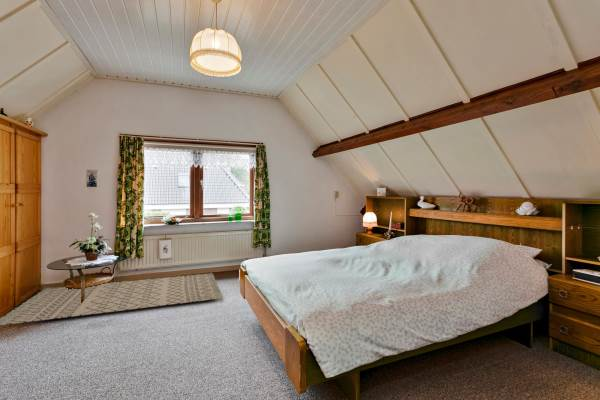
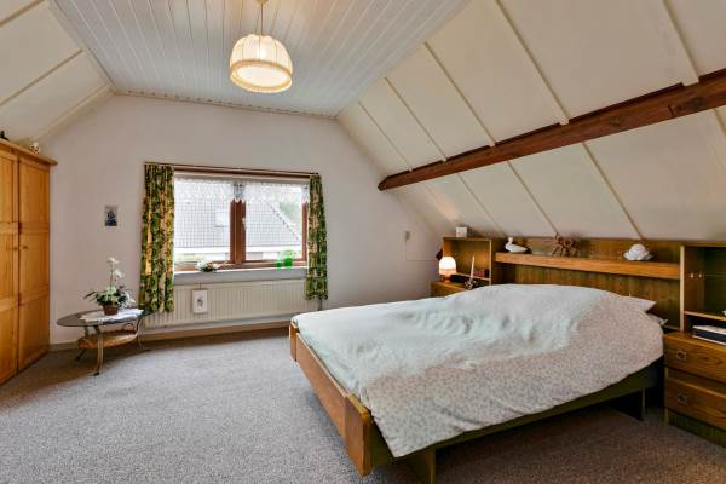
- rug (130, 292)
